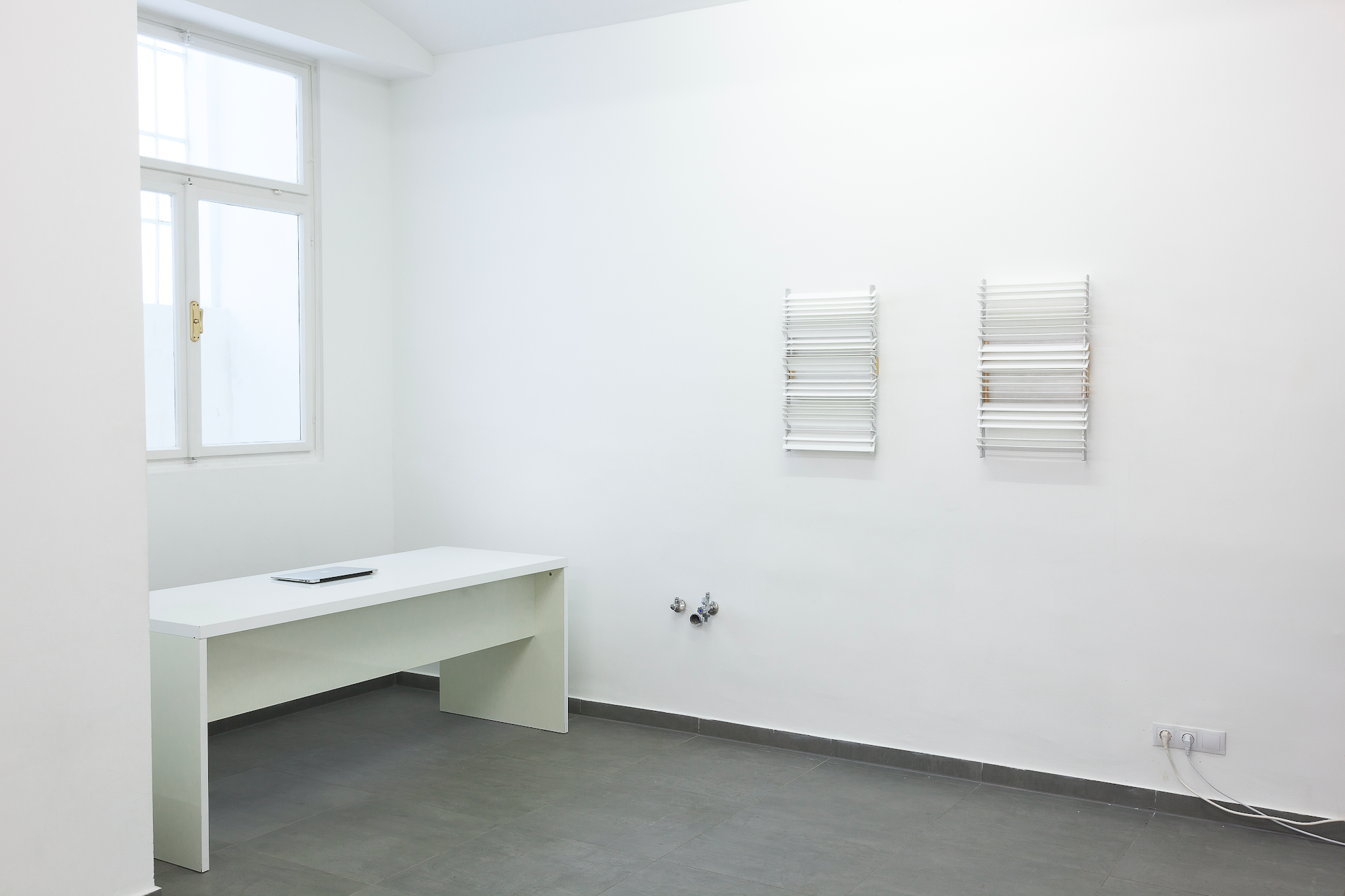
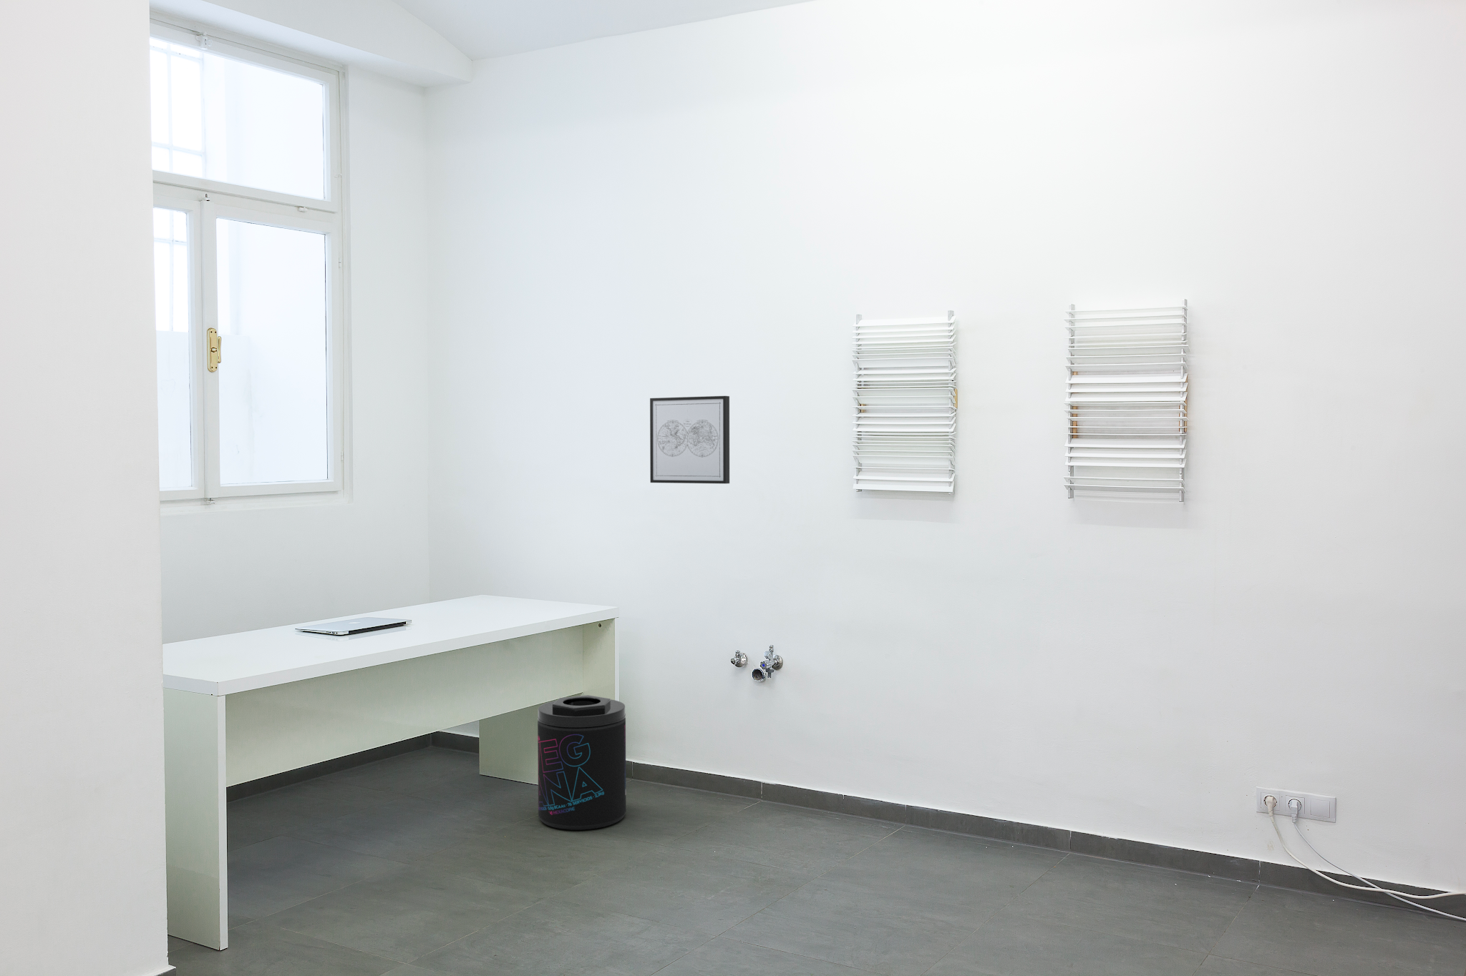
+ supplement container (582, 758)
+ wall art (689, 440)
